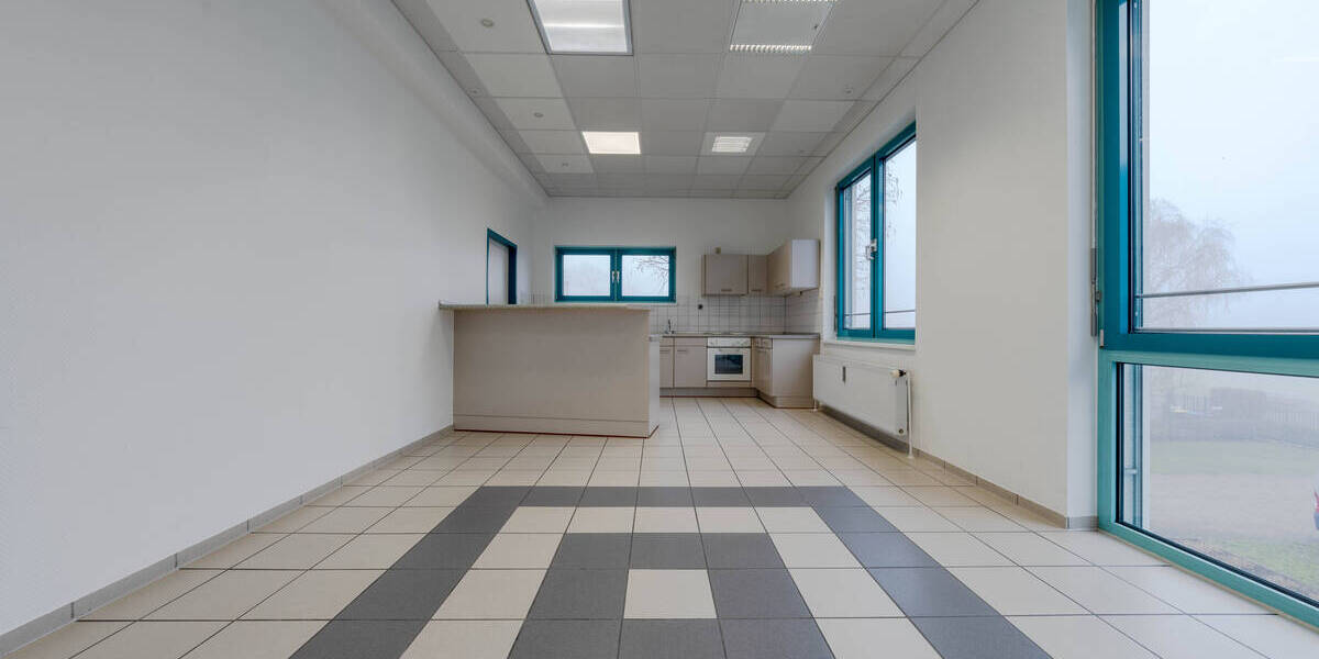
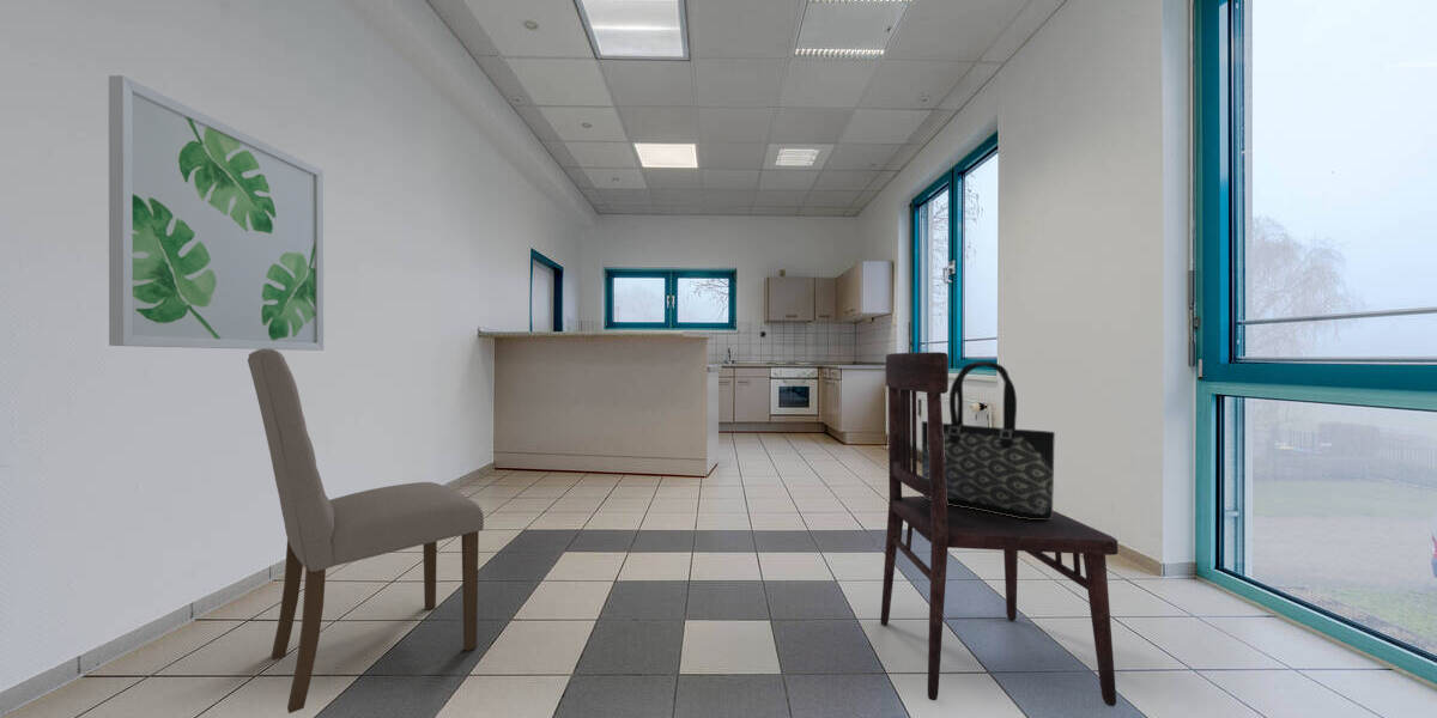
+ tote bag (983, 433)
+ wall art (237, 239)
+ dining chair (975, 509)
+ dining chair (374, 500)
